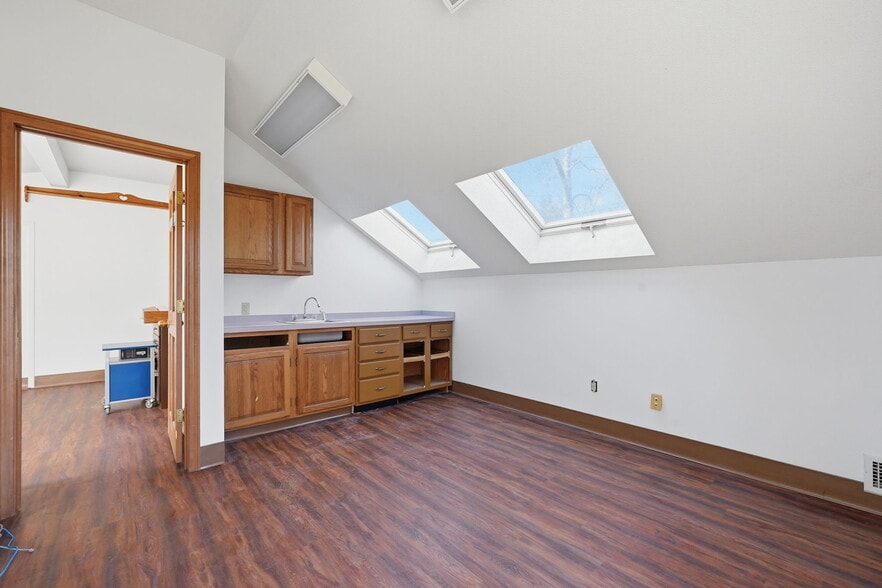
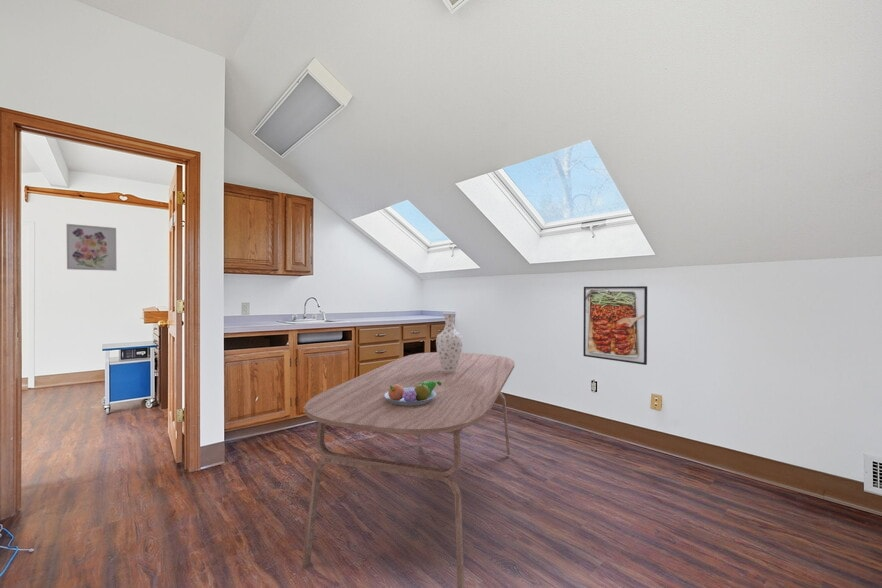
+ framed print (613, 323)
+ wall art (92, 248)
+ dining table (433, 433)
+ fruit bowl (412, 388)
+ vase (449, 341)
